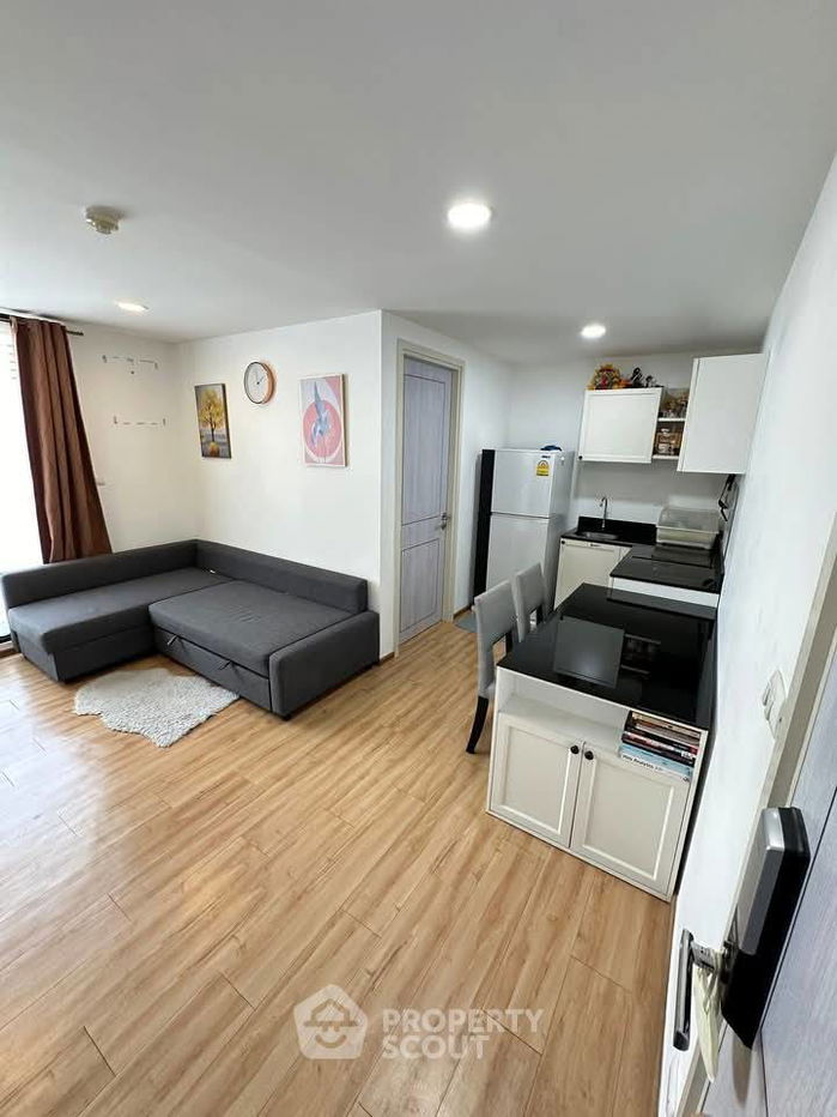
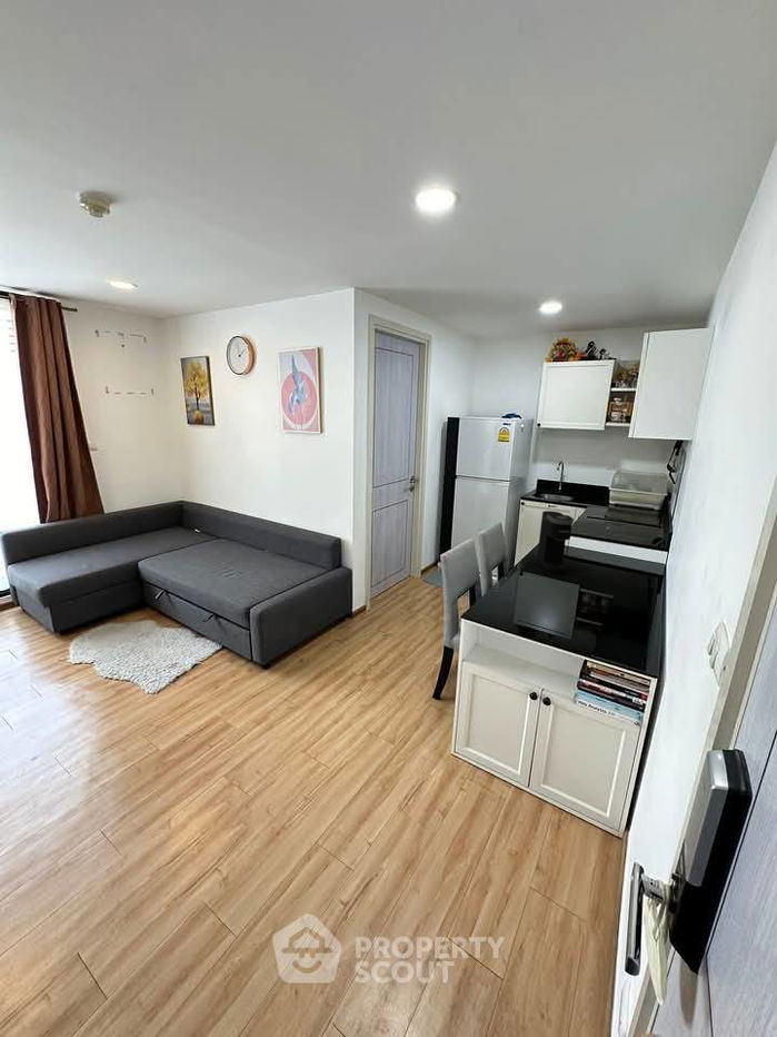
+ coffee maker (554, 540)
